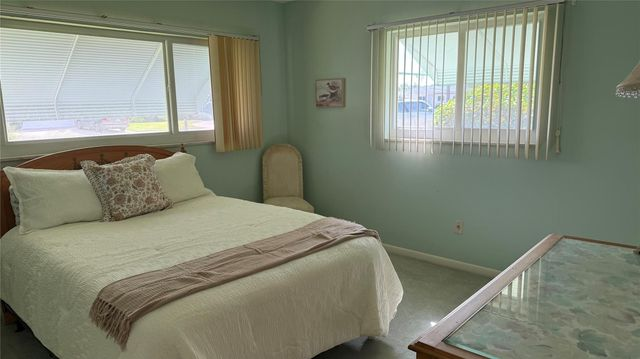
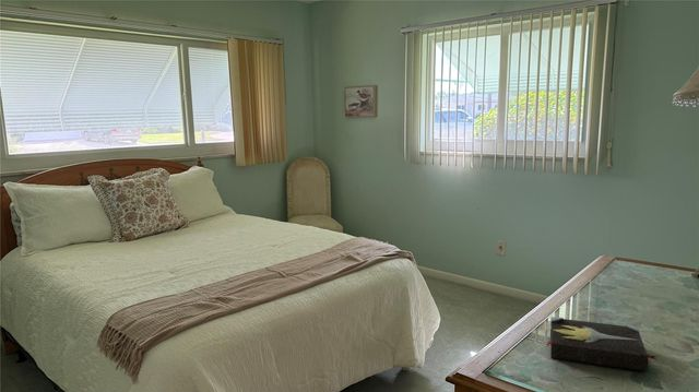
+ hardback book (595, 341)
